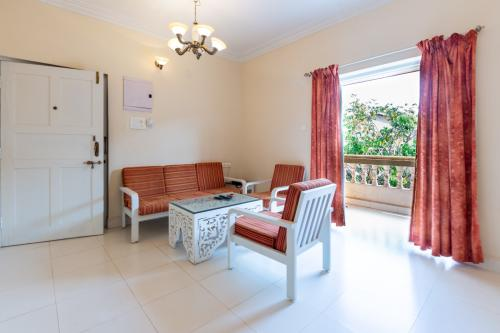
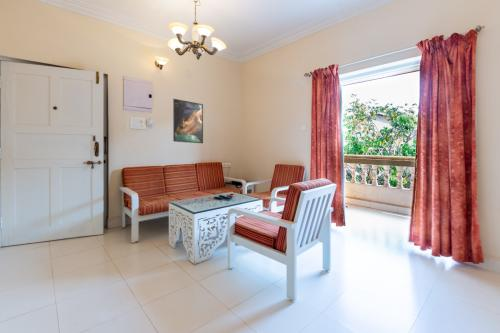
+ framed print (188, 122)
